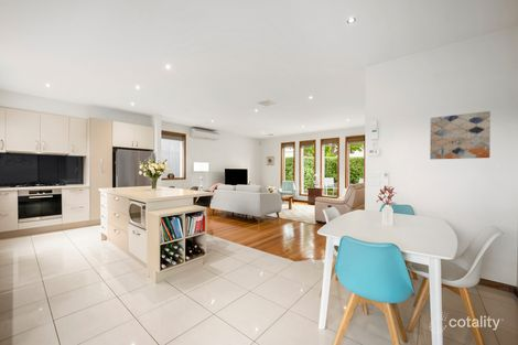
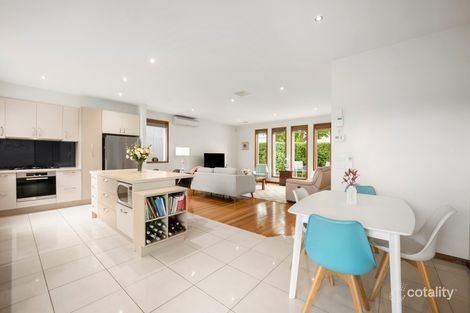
- wall art (457, 137)
